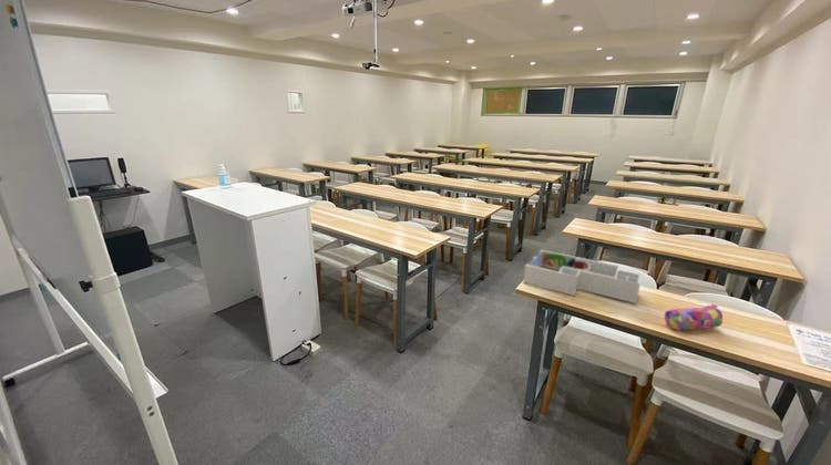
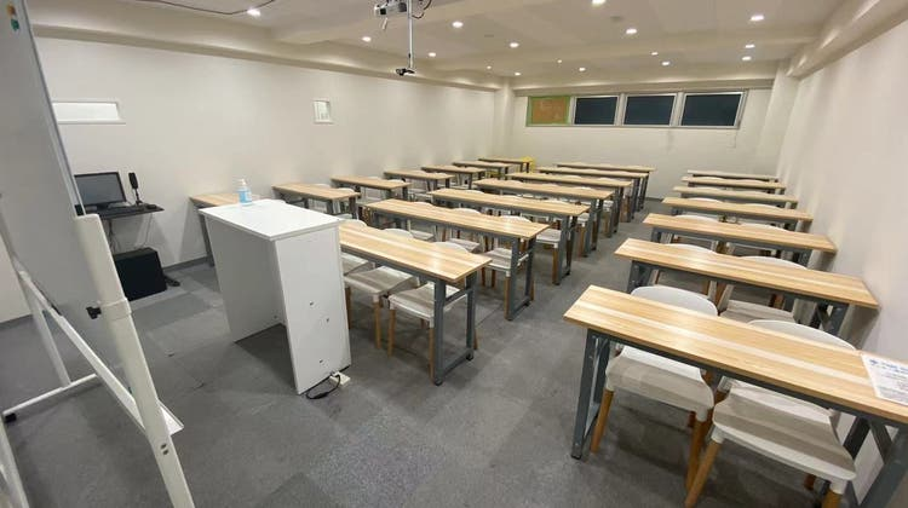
- pencil case (694, 317)
- desk organizer (581, 276)
